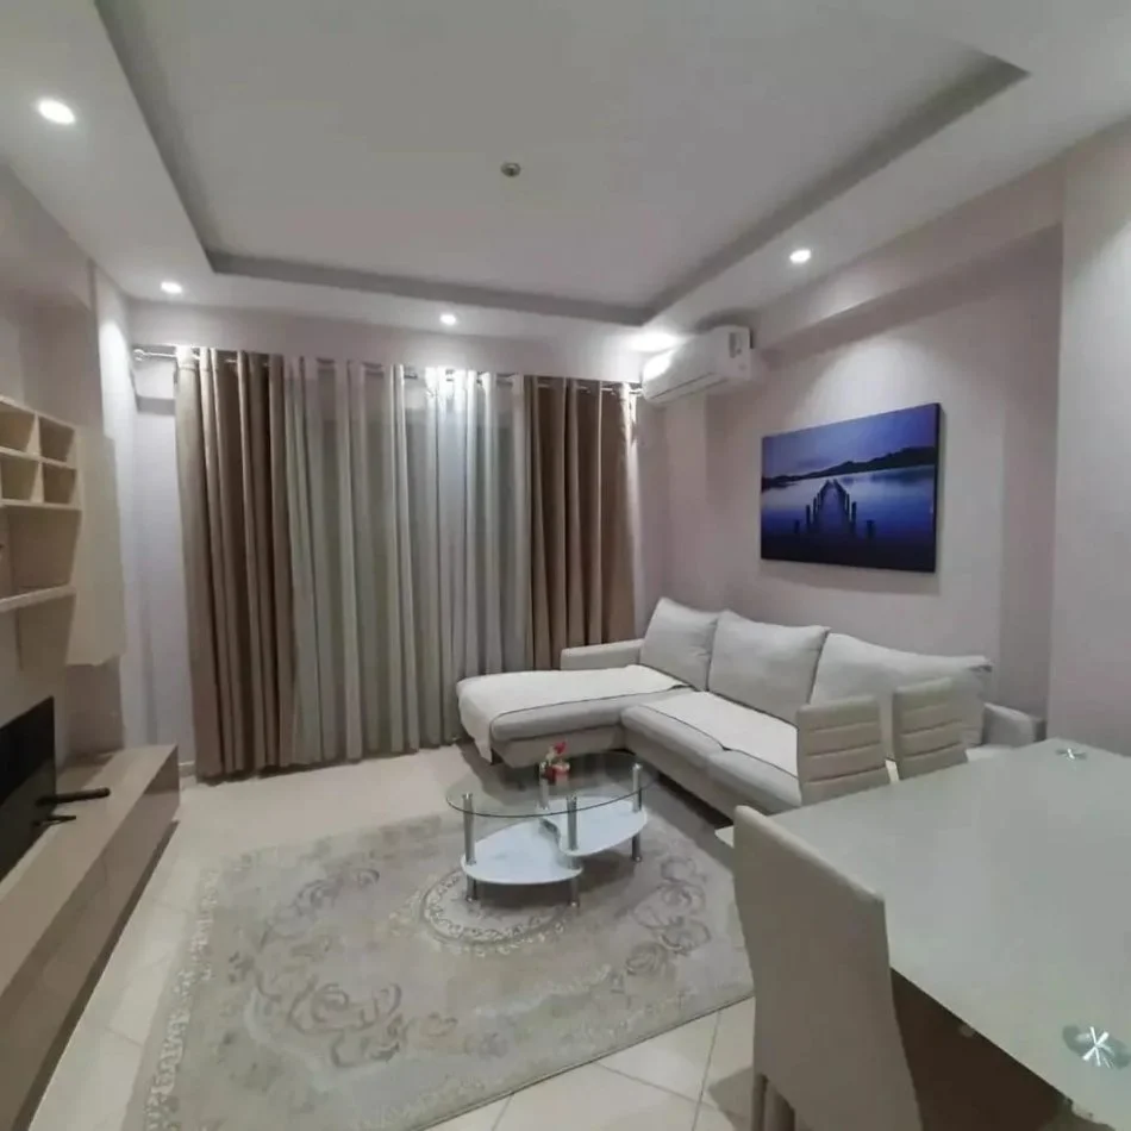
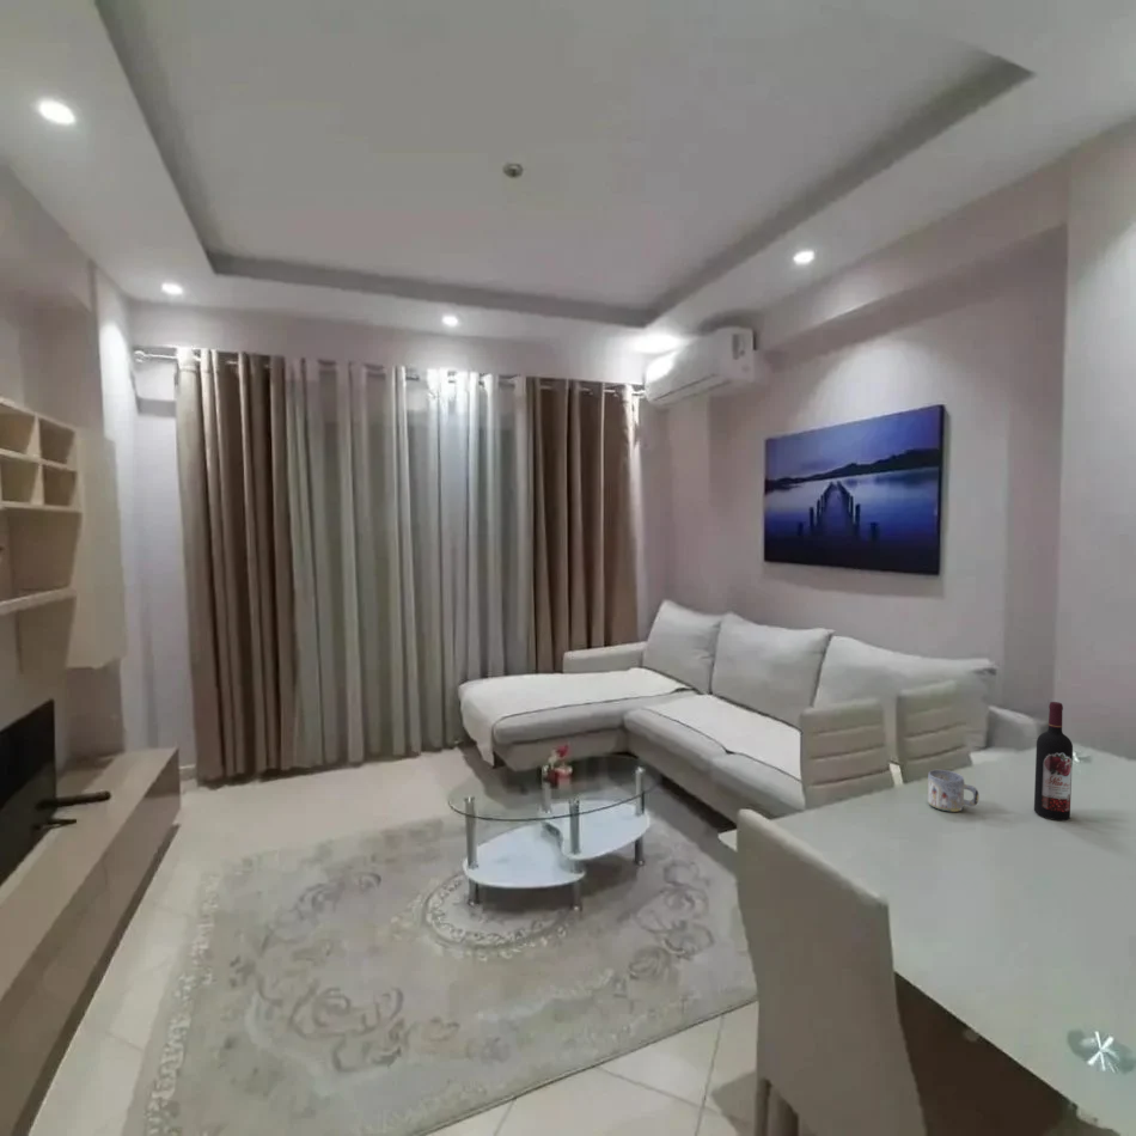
+ mug (952, 792)
+ wine bottle (1053, 758)
